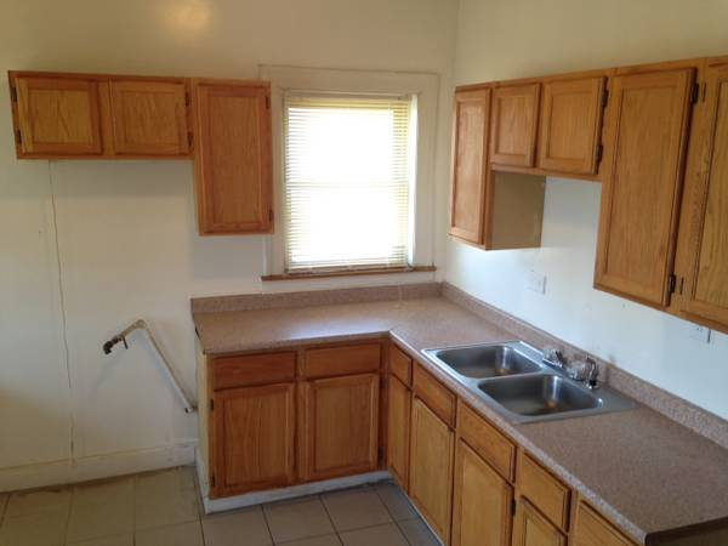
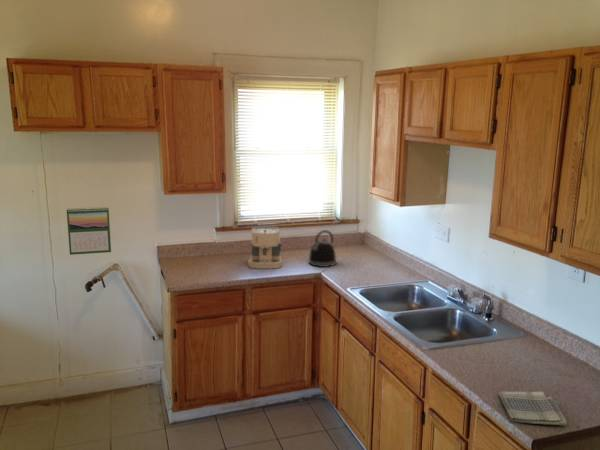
+ calendar (89, 230)
+ dish towel (532, 406)
+ coffee maker (265, 246)
+ kettle (322, 246)
